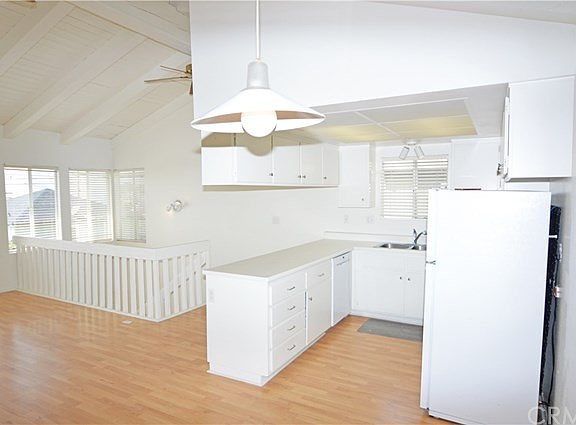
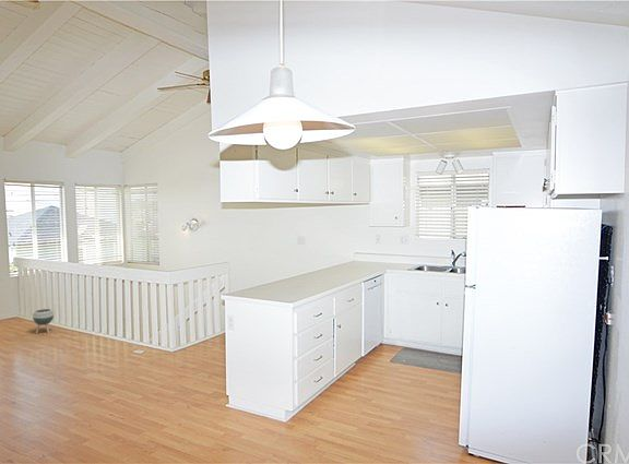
+ planter (43, 321)
